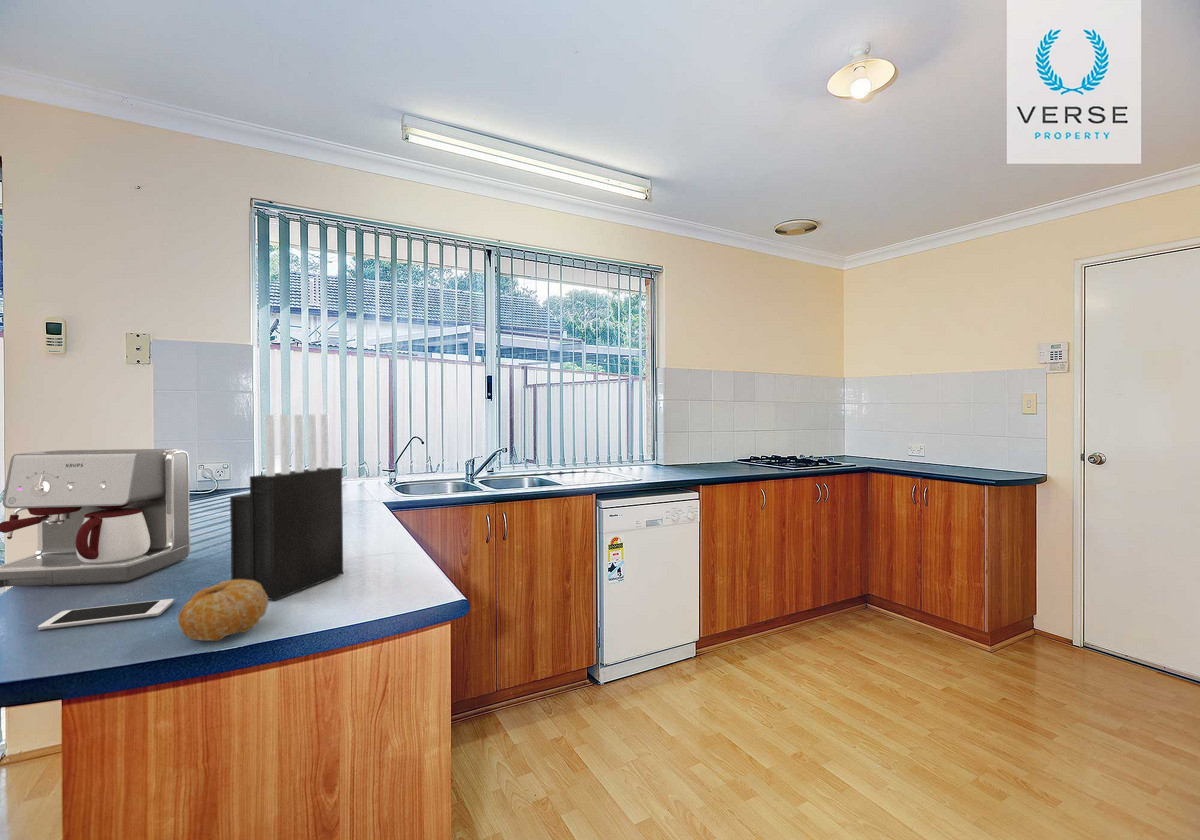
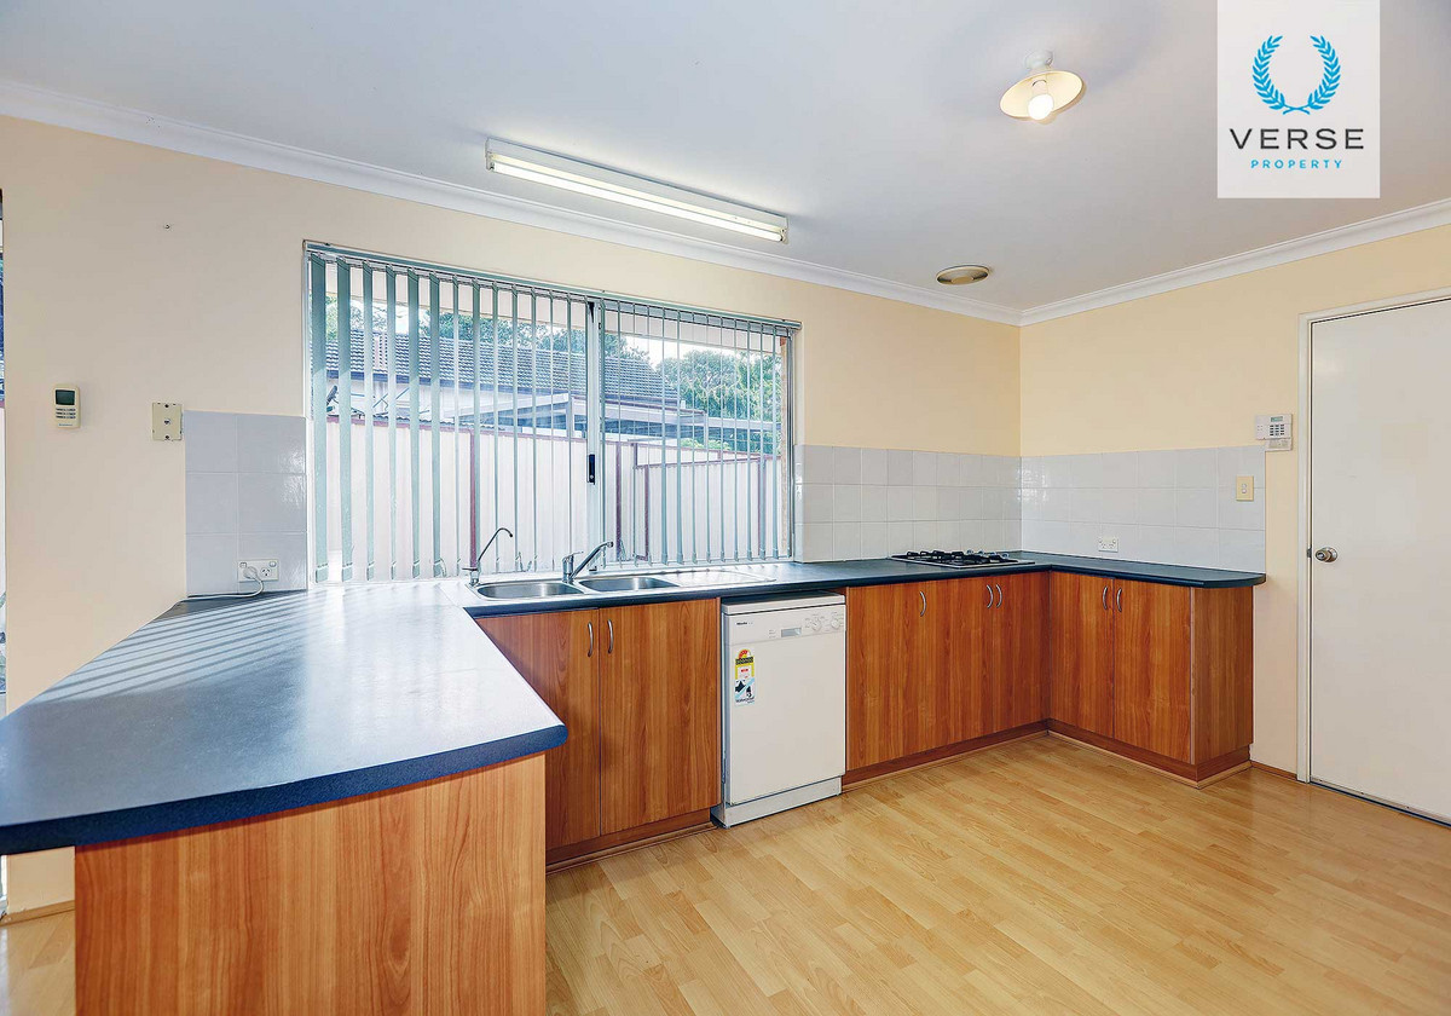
- coffee maker (97, 511)
- cell phone (110, 613)
- fruit (225, 607)
- knife block (285, 499)
